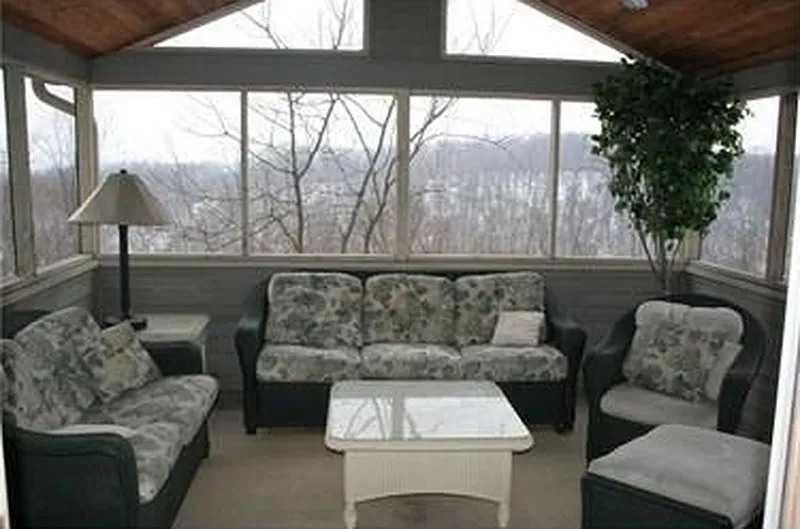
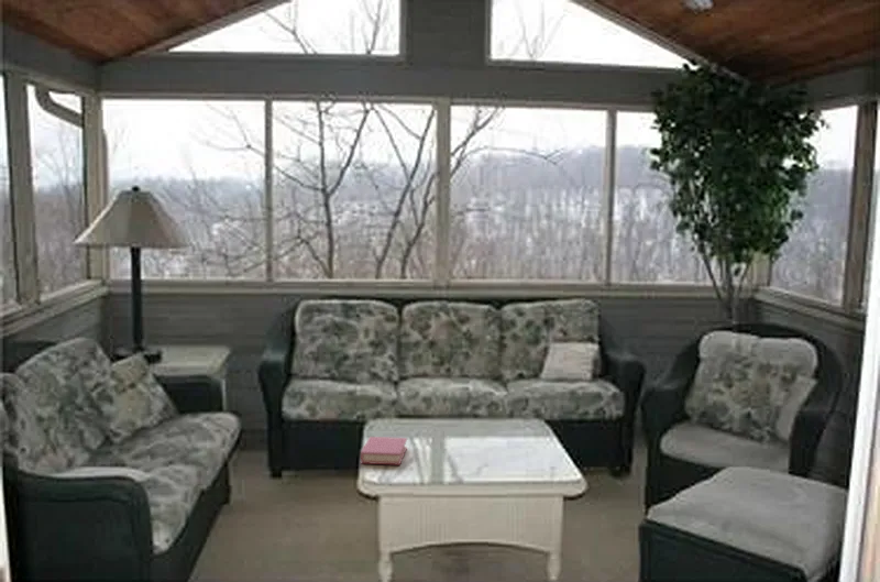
+ book (384, 450)
